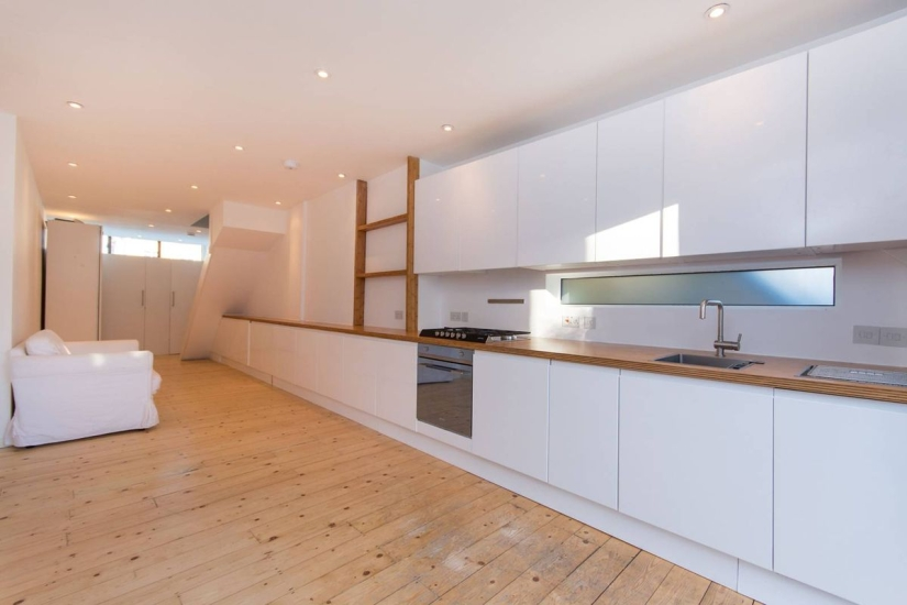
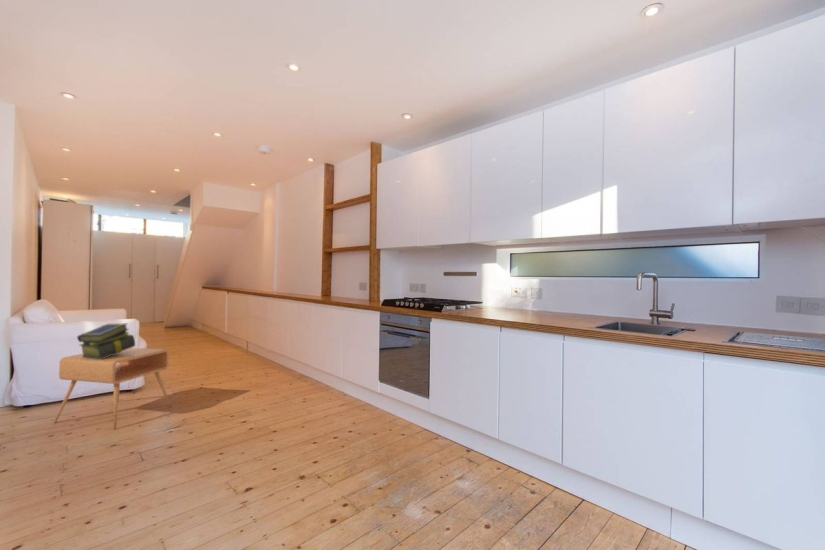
+ side table (117, 383)
+ stack of books (108, 341)
